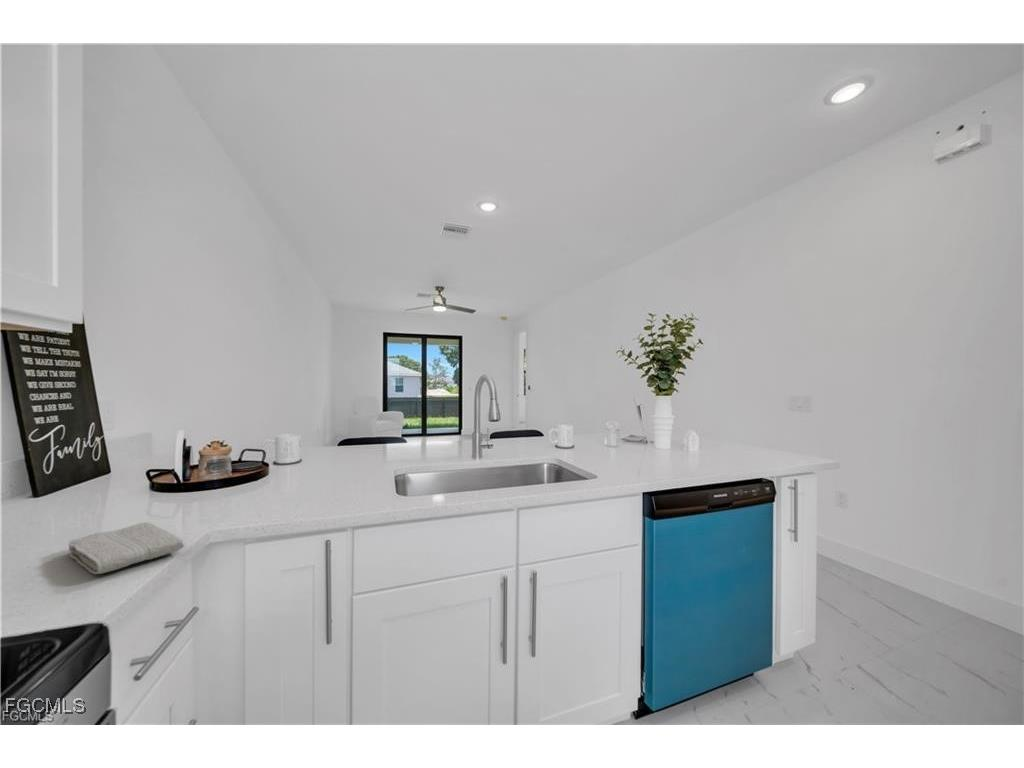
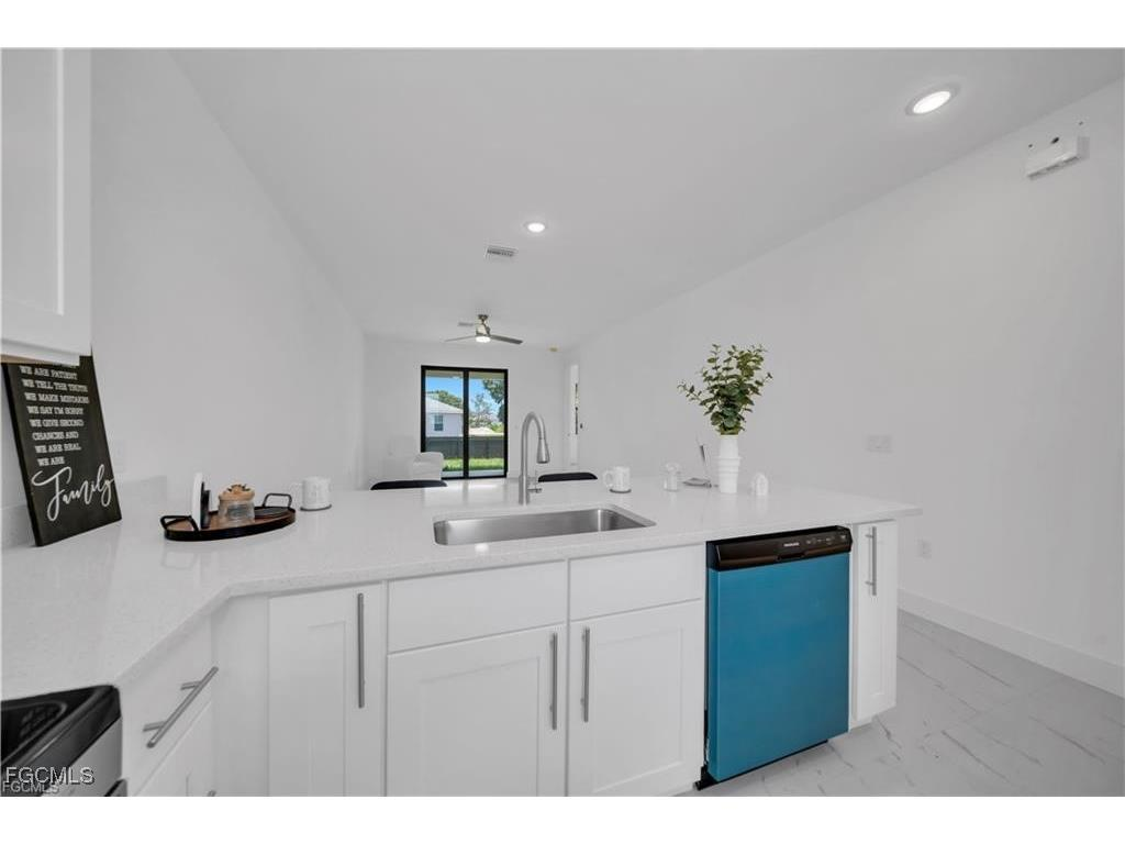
- washcloth (125, 544)
